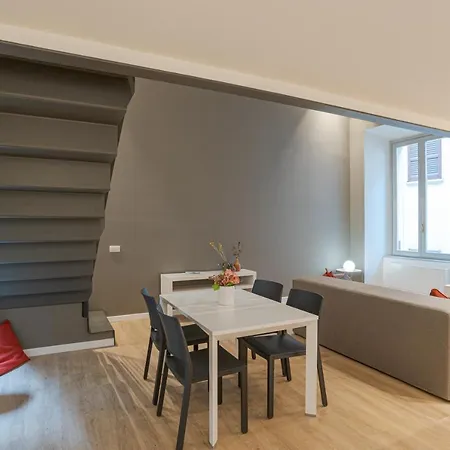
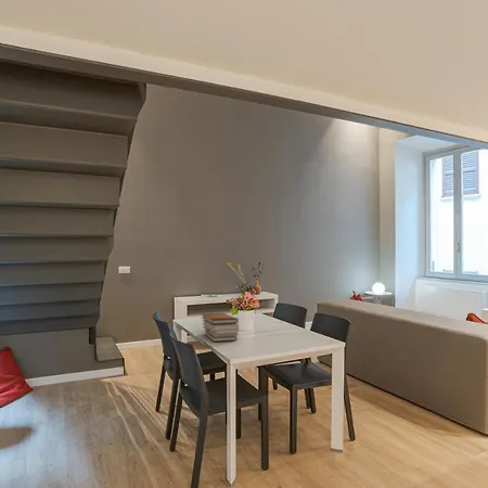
+ book stack (219, 326)
